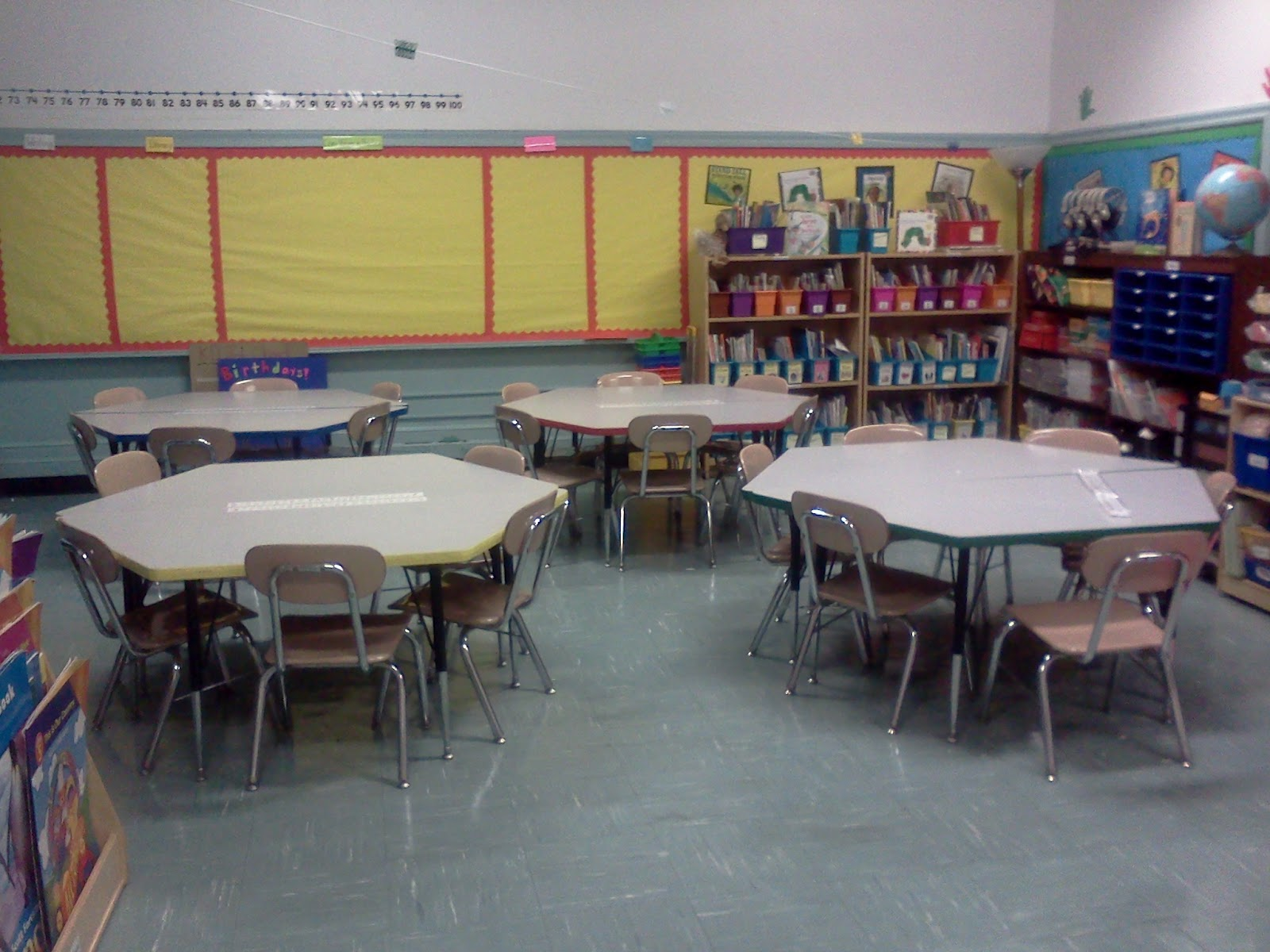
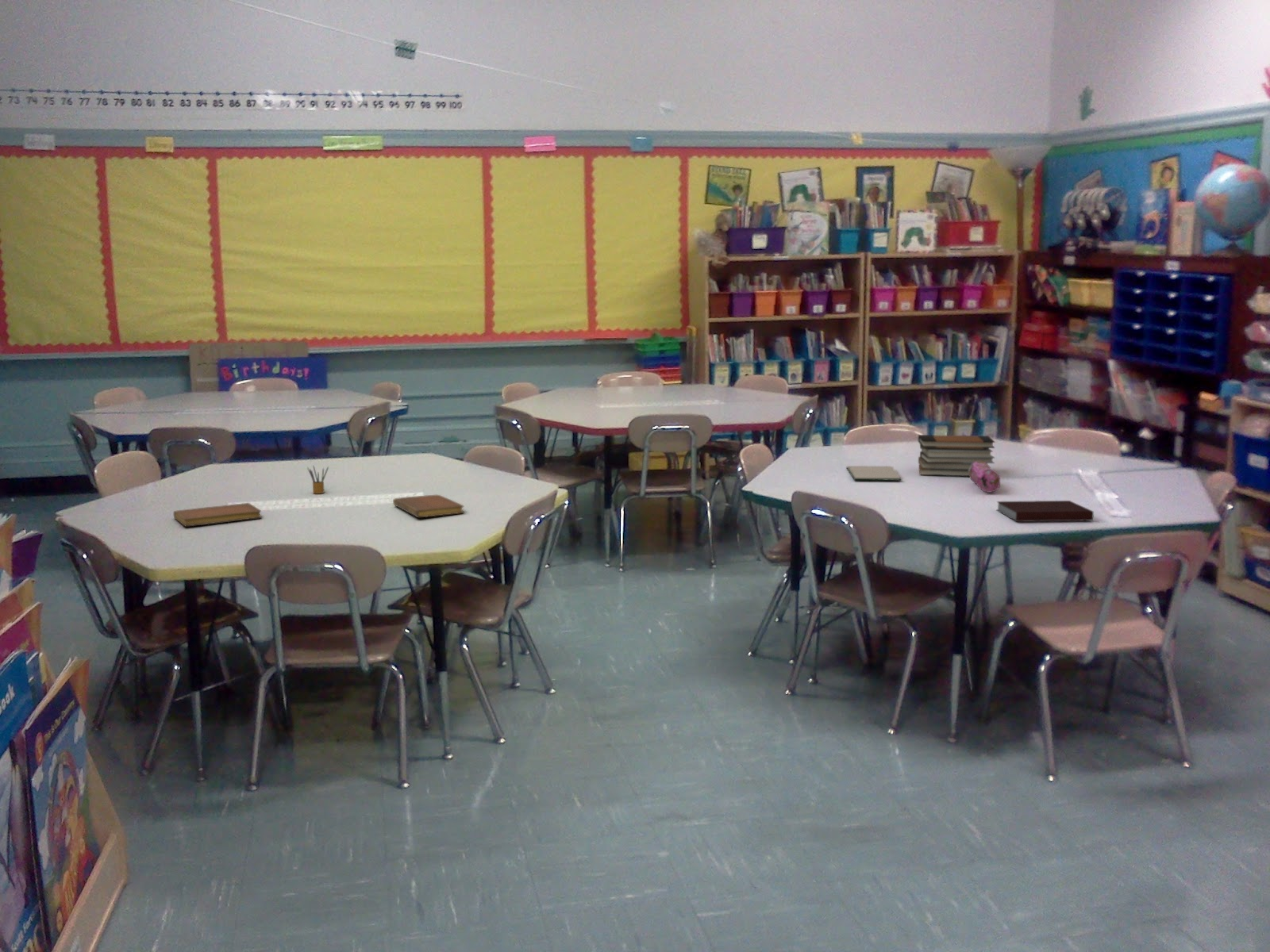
+ pencil box (318, 479)
+ notebook (217, 513)
+ book stack (955, 455)
+ hardback book (872, 471)
+ notebook (428, 505)
+ notebook (1043, 510)
+ pencil case (984, 476)
